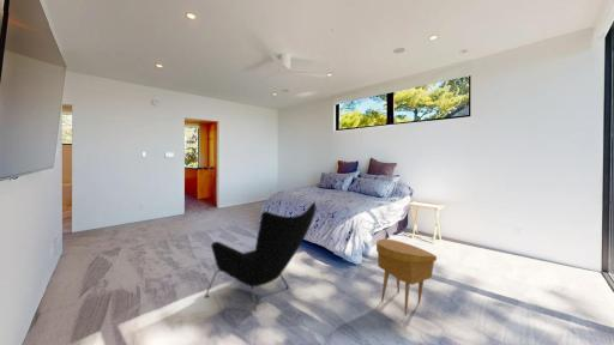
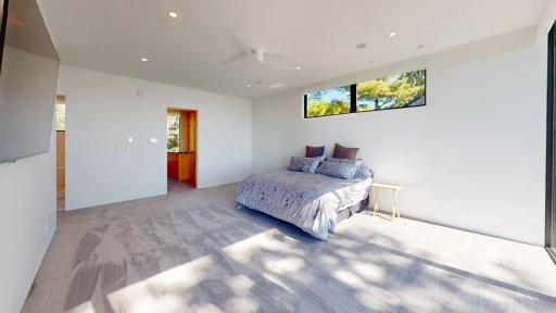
- armchair (263, 249)
- side table (404, 274)
